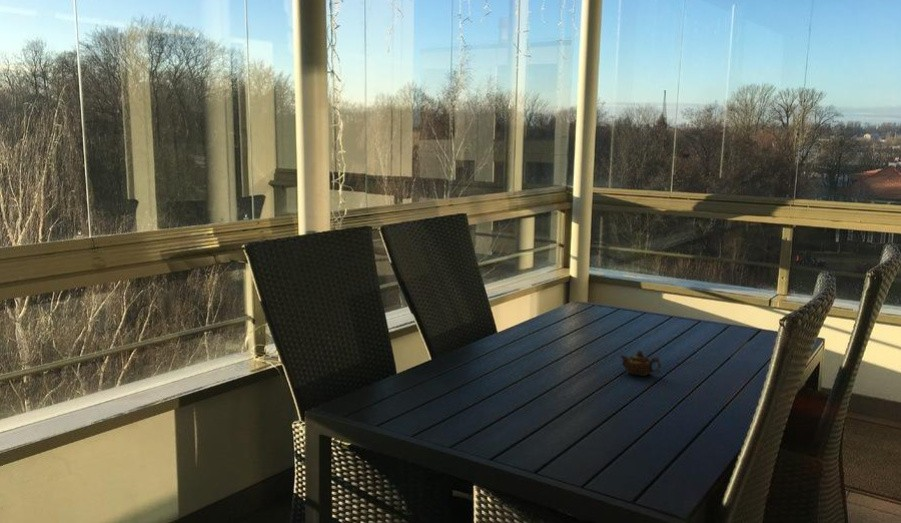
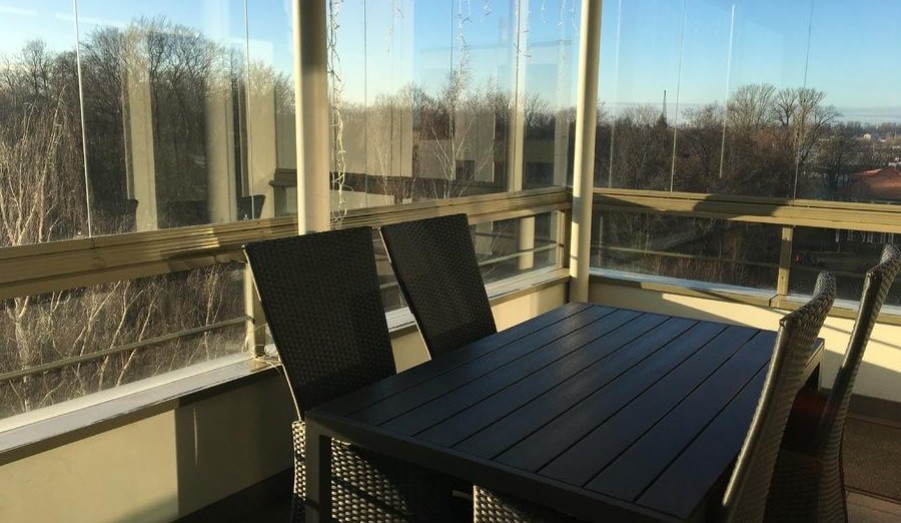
- teapot (640, 362)
